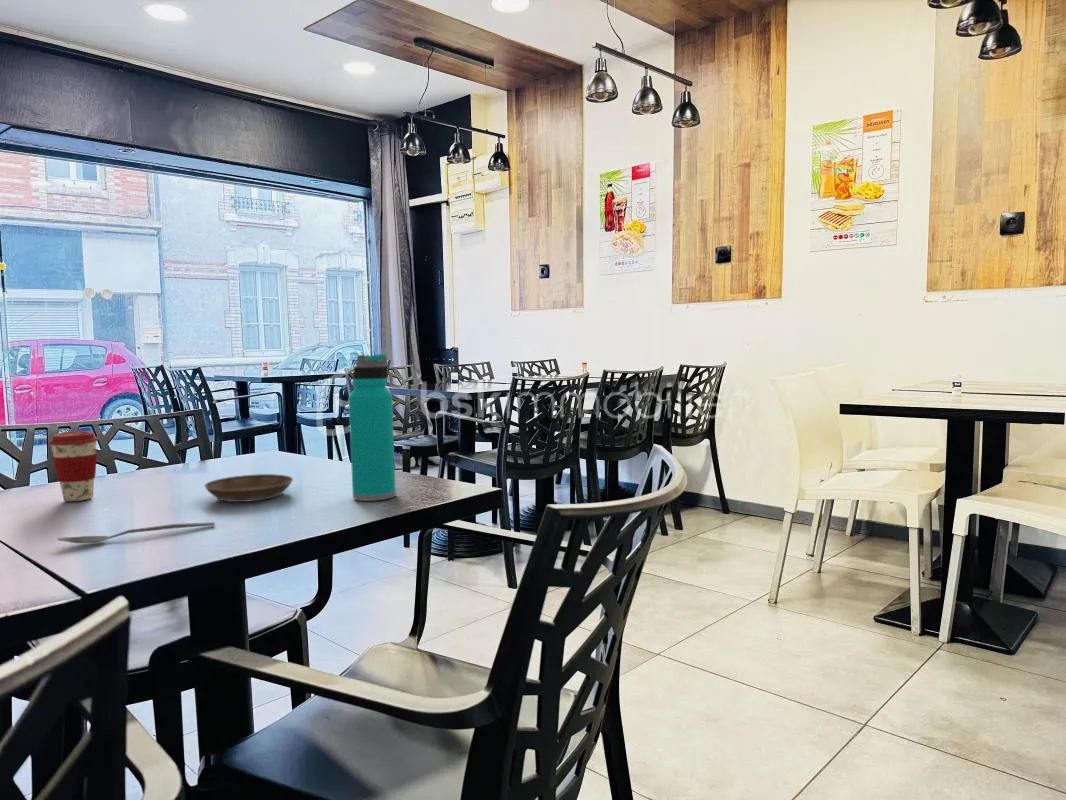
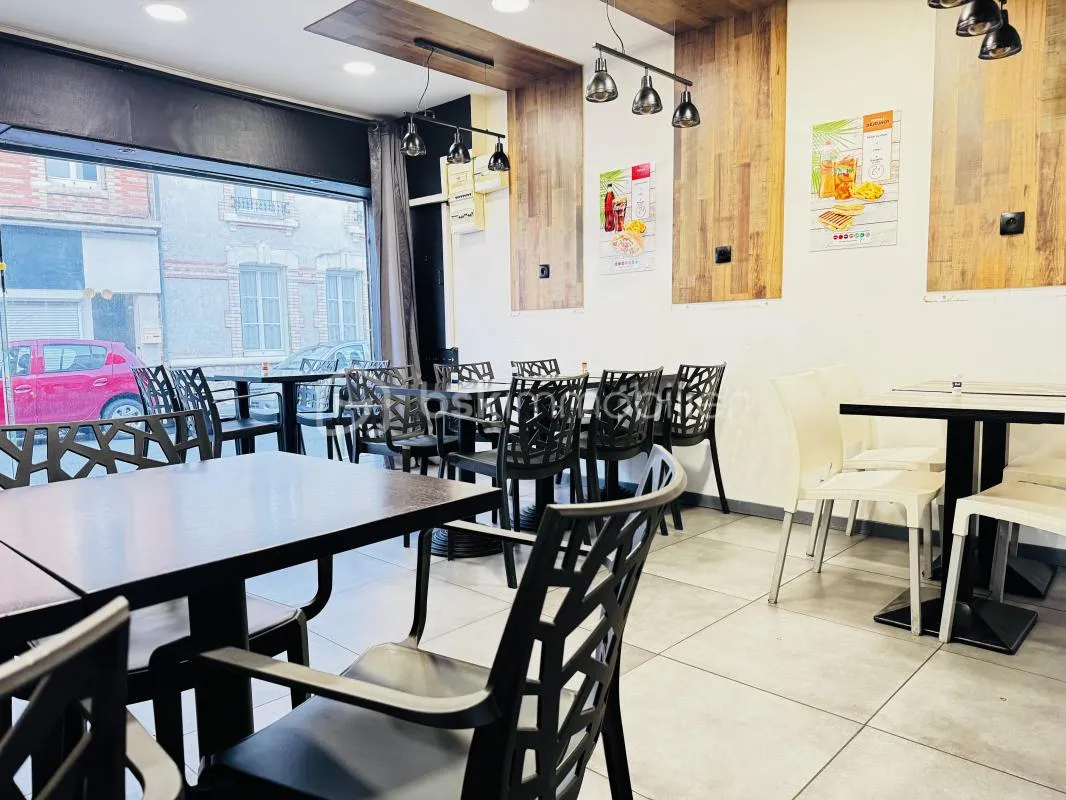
- coffee cup (75, 466)
- saucer (249, 488)
- spoon (140, 531)
- water bottle (371, 425)
